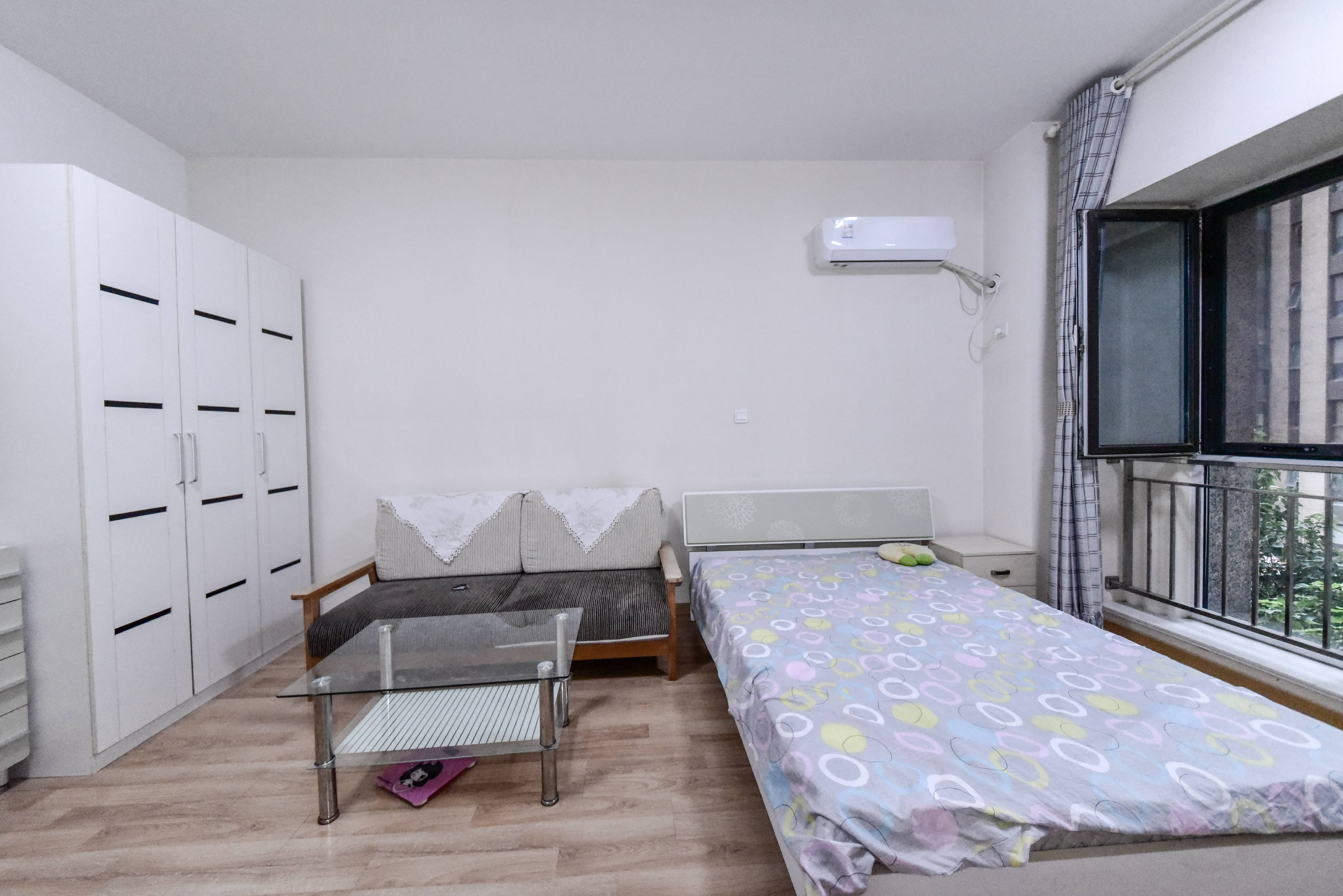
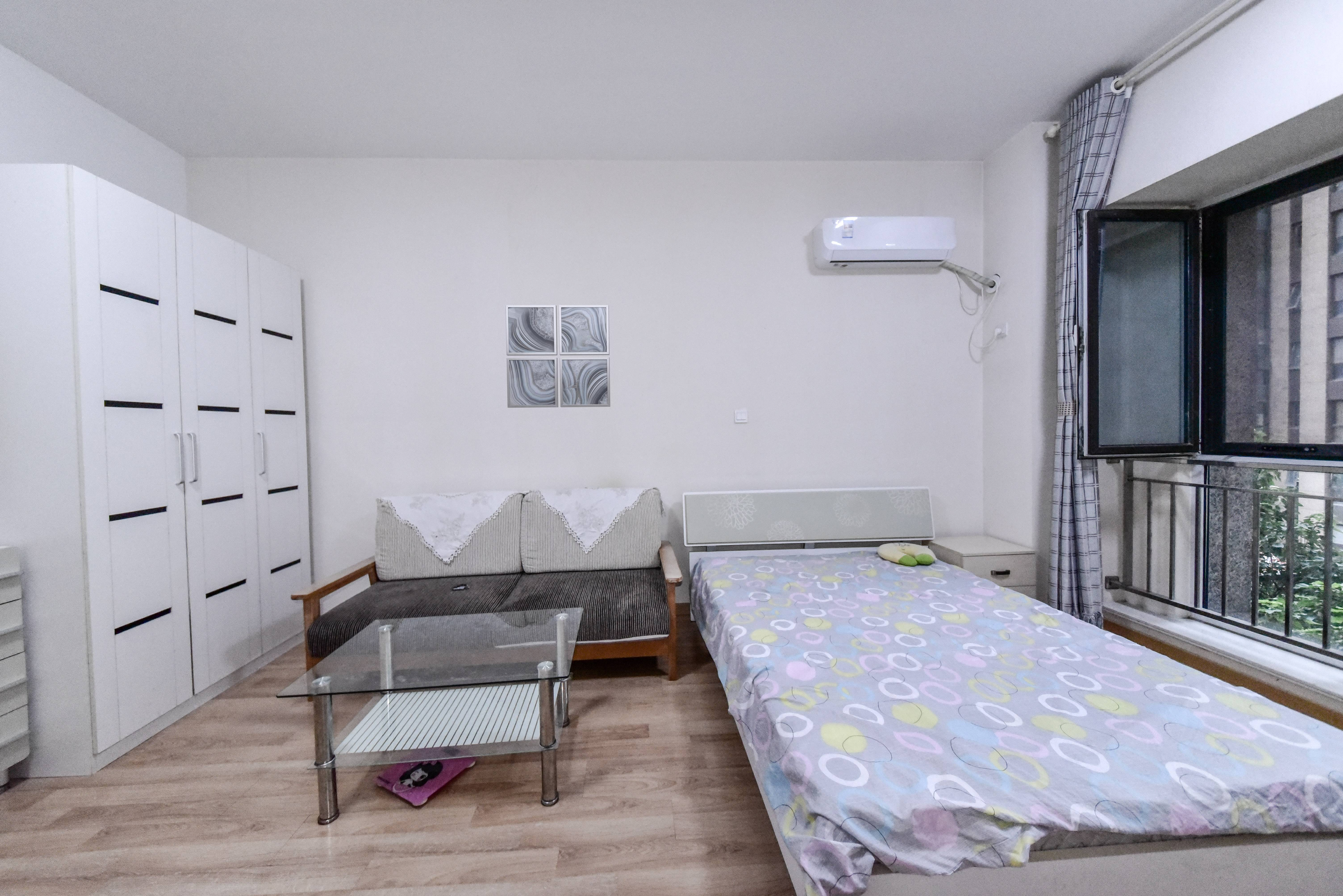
+ wall art (560, 358)
